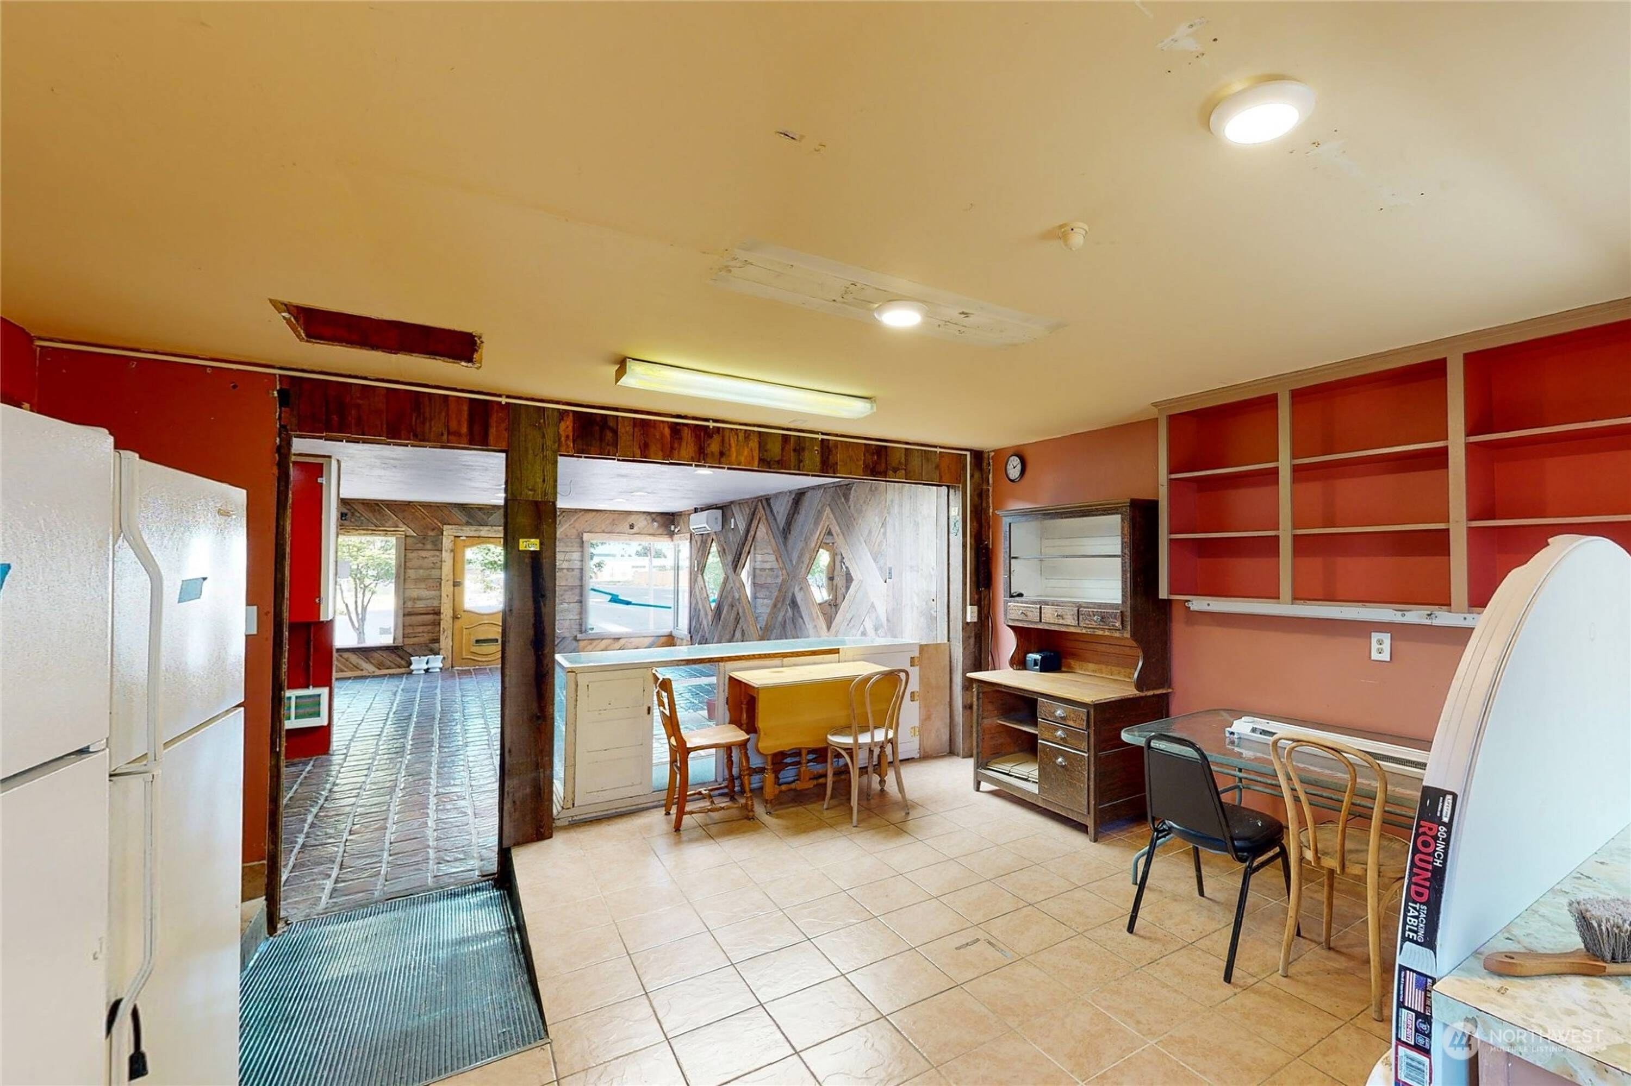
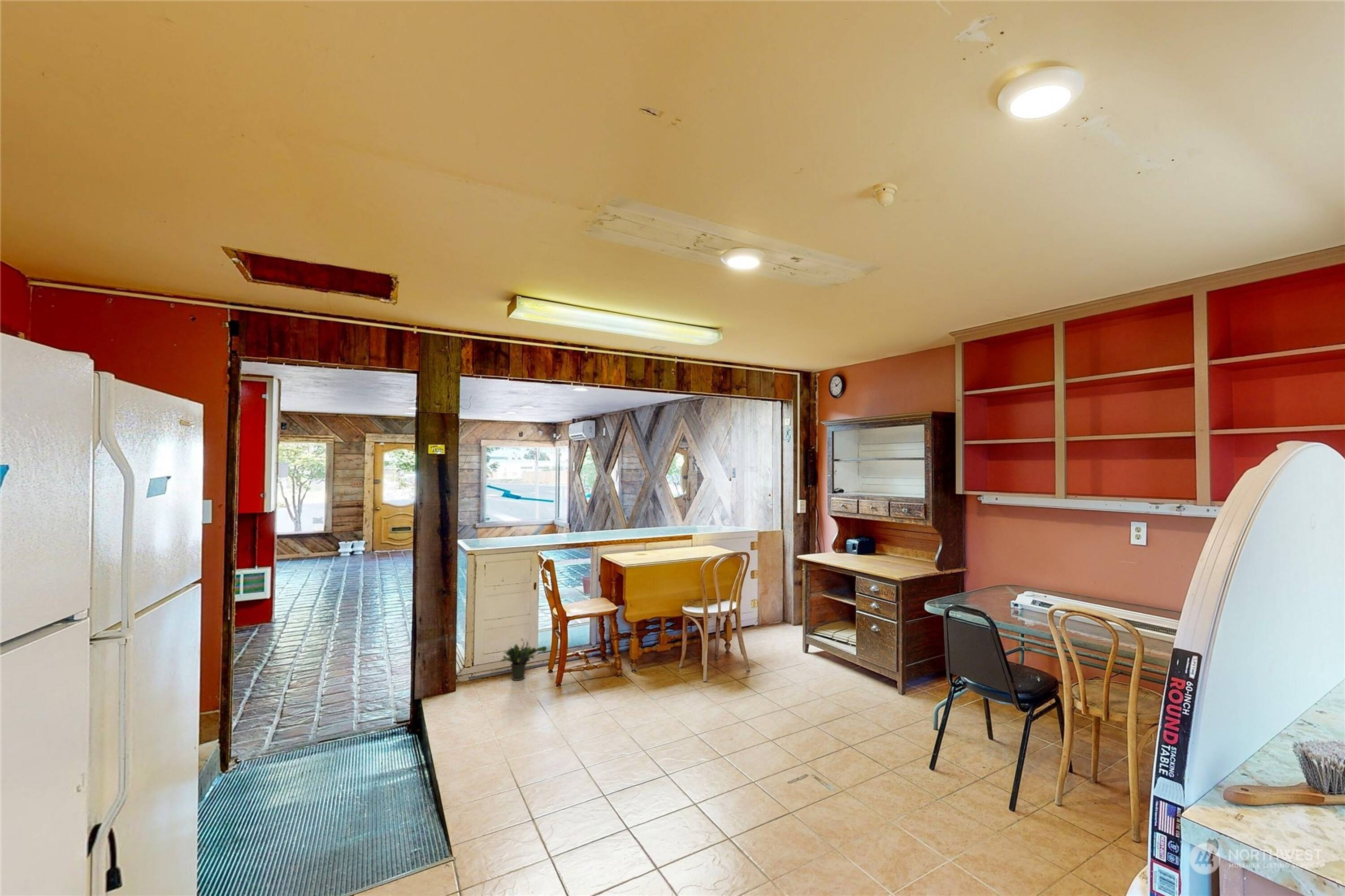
+ potted plant (525, 657)
